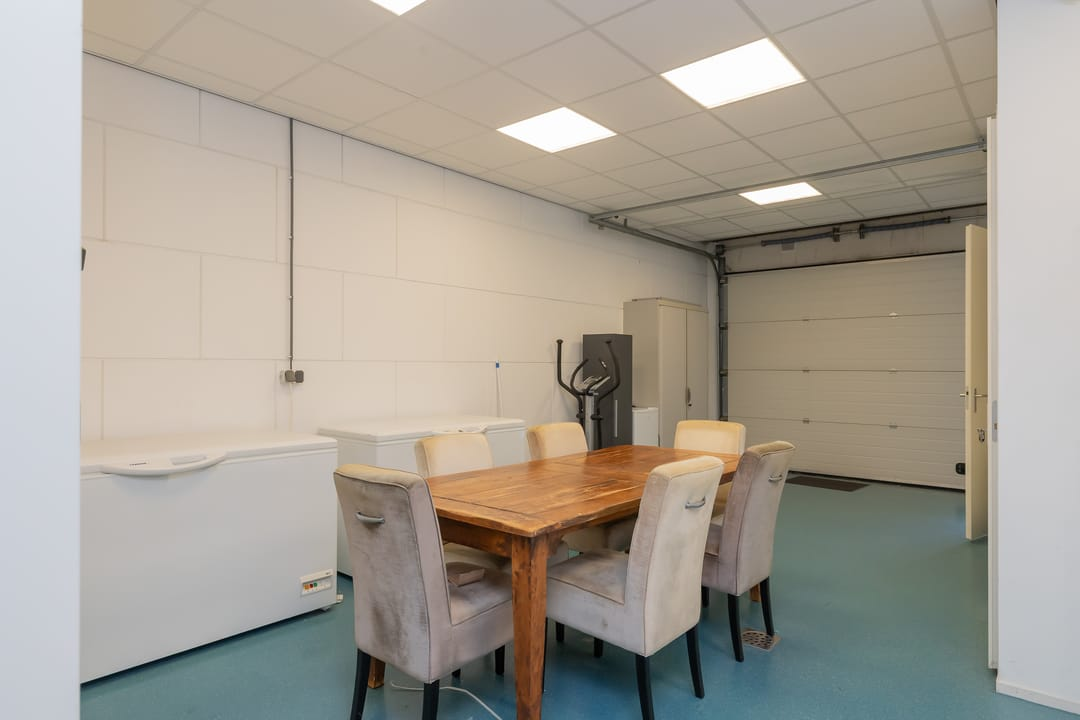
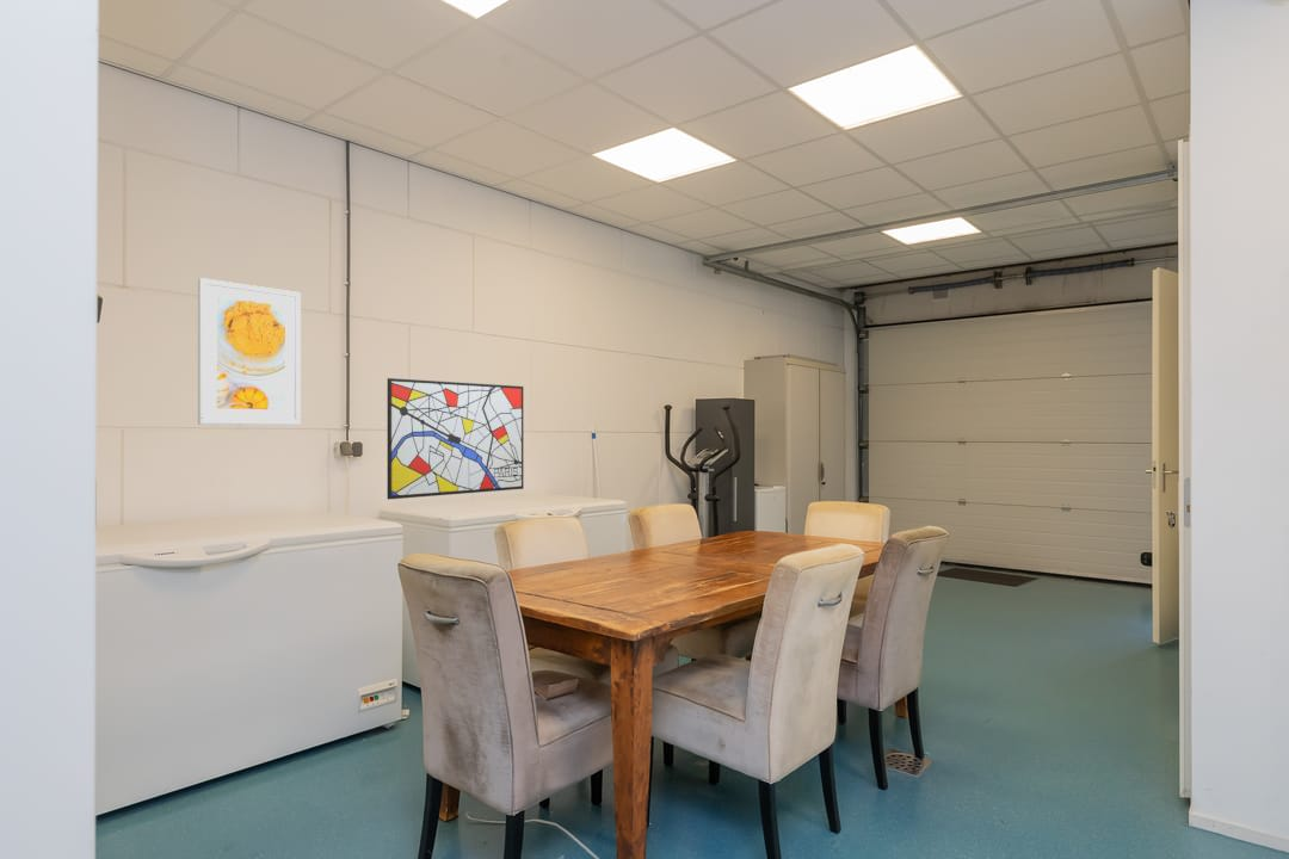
+ wall art (461, 438)
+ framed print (252, 354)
